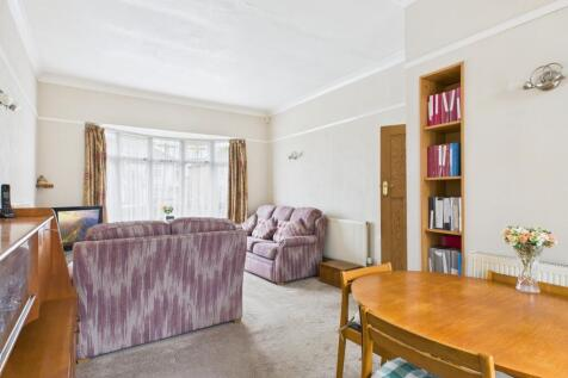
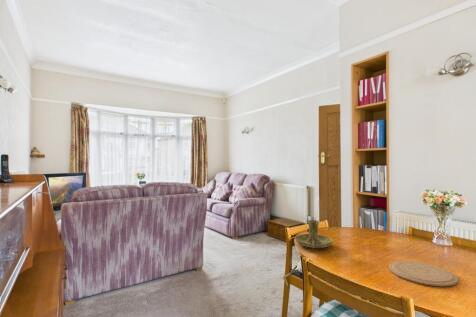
+ plate (421, 271)
+ candle holder (313, 234)
